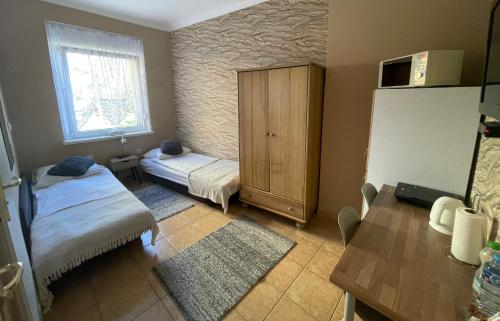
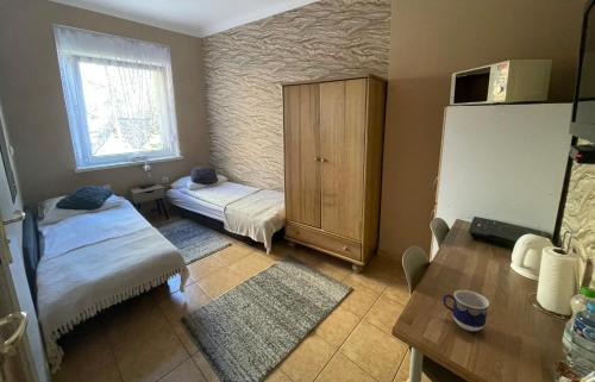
+ cup (463, 309)
